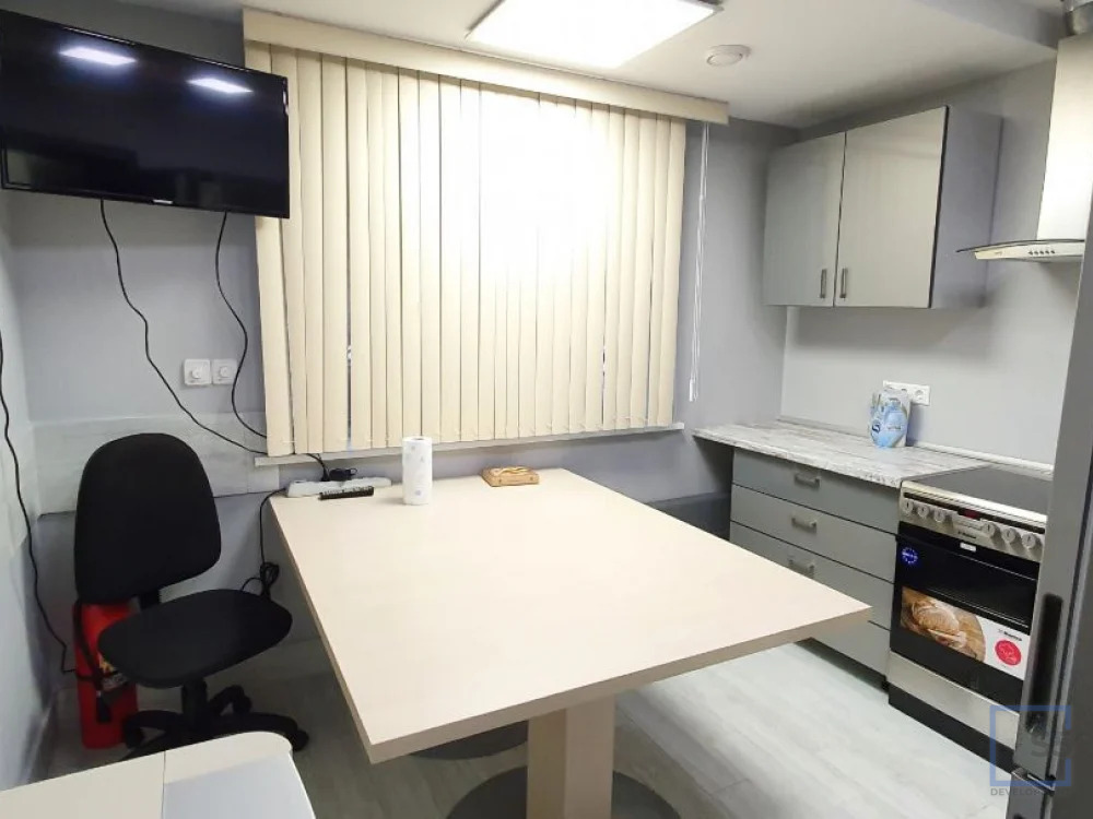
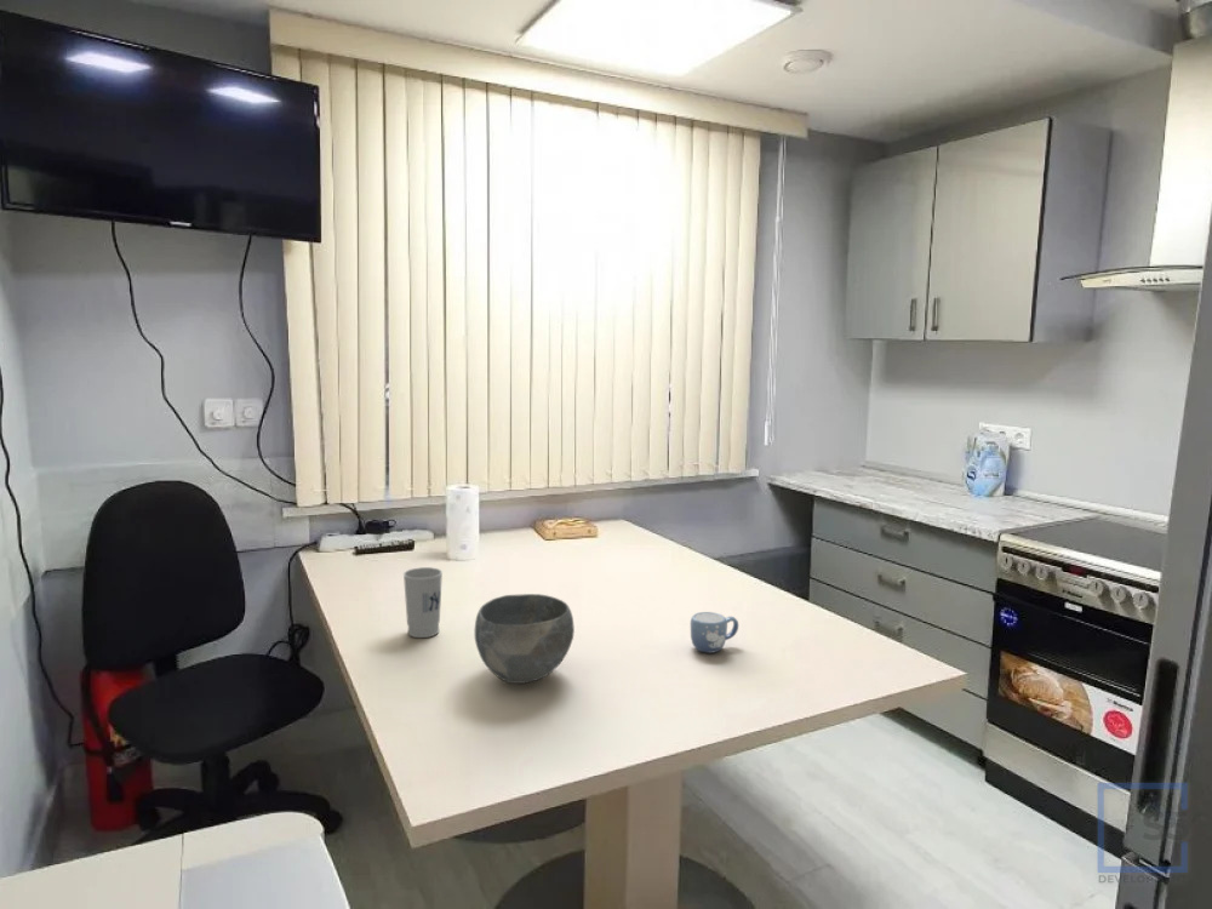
+ bowl (524, 641)
+ mug (715, 631)
+ cup (423, 602)
